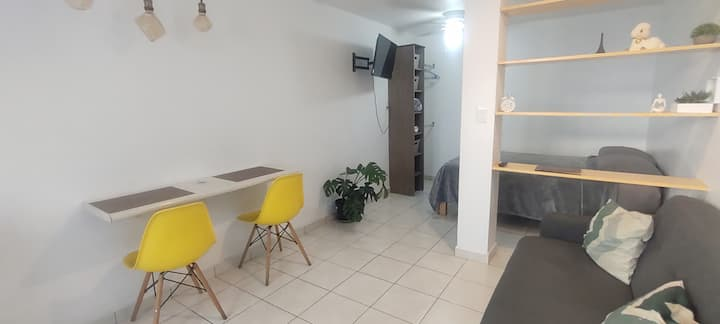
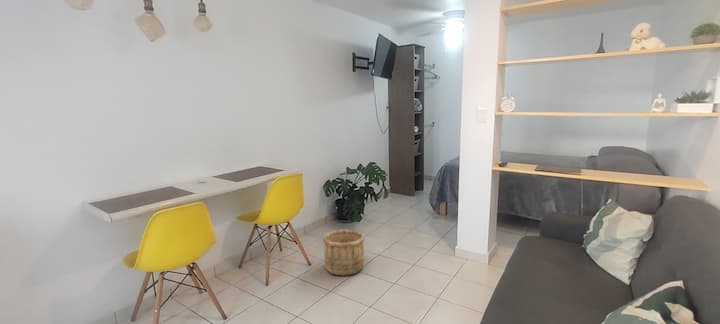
+ wooden bucket (344, 251)
